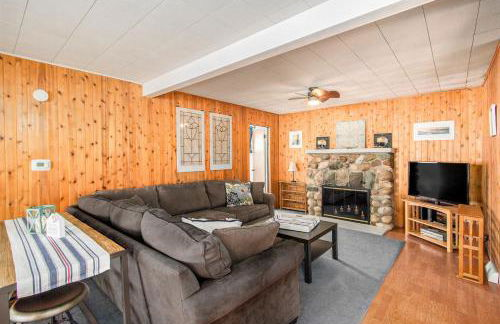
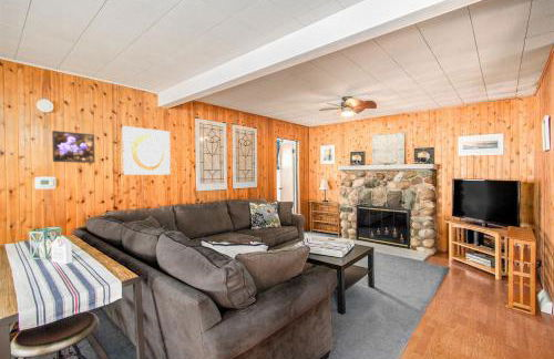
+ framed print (74, 147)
+ wall art (147, 152)
